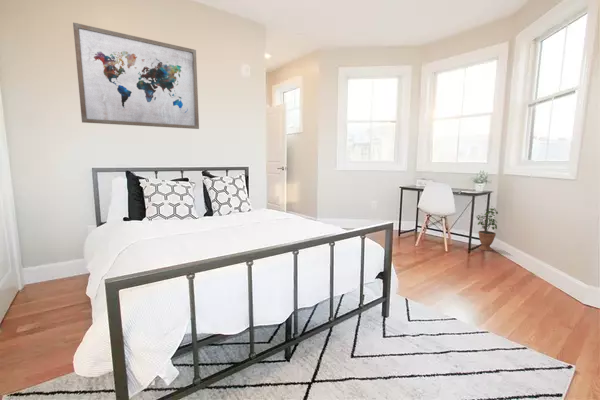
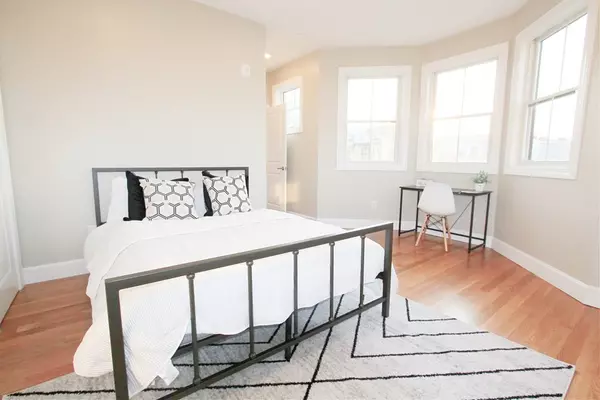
- wall art (144, 82)
- potted plant (486, 226)
